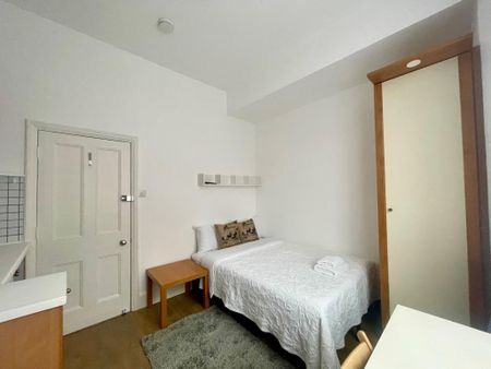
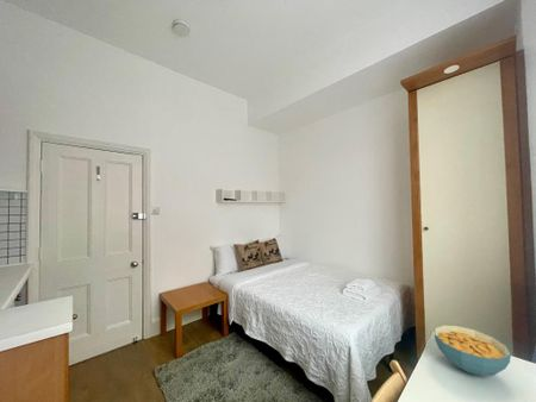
+ cereal bowl (468, 353)
